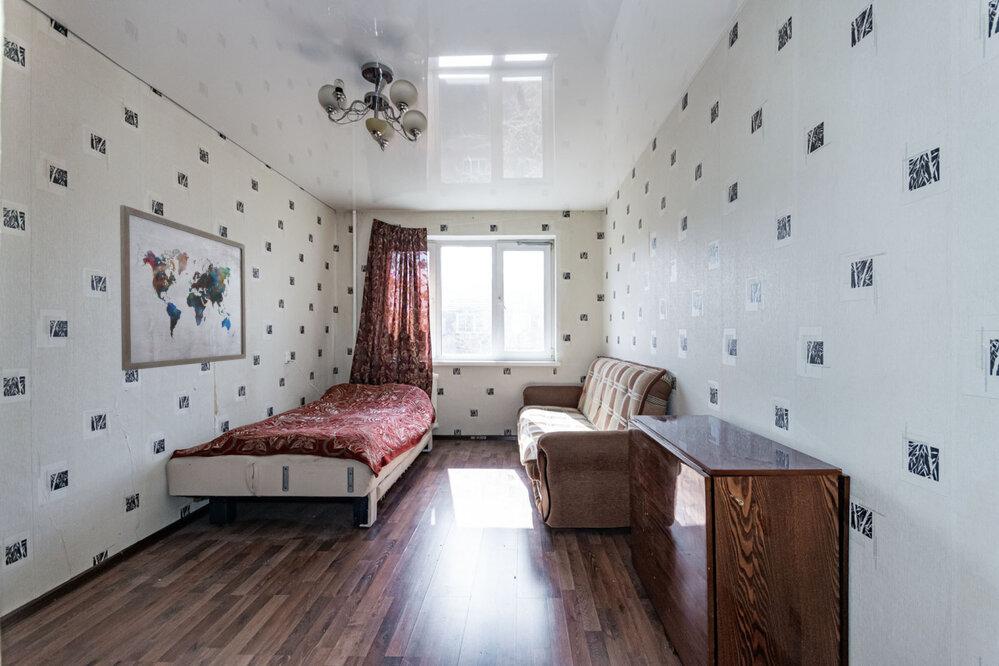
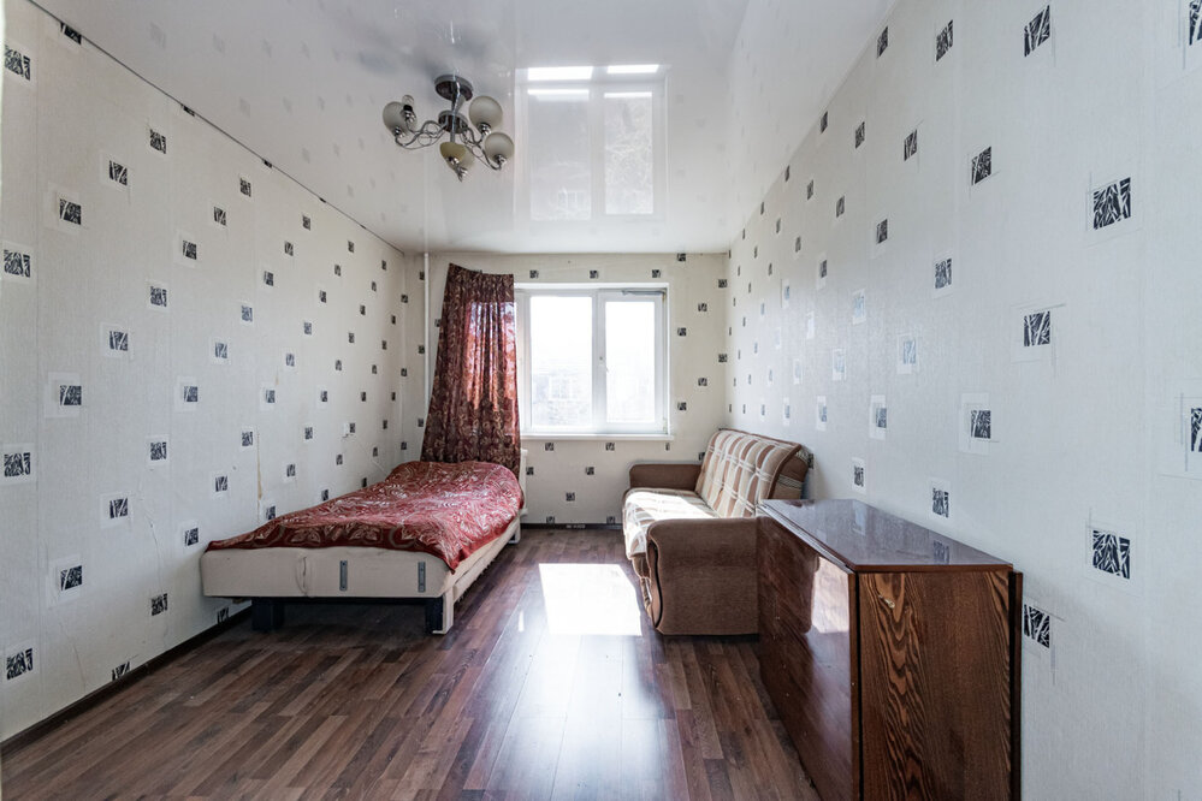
- wall art (194, 296)
